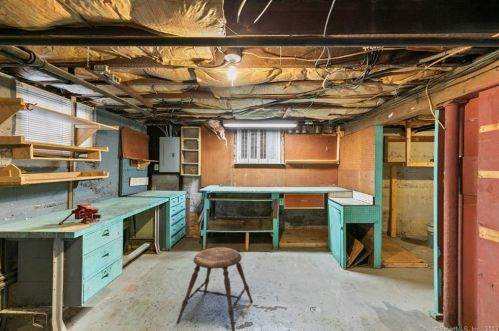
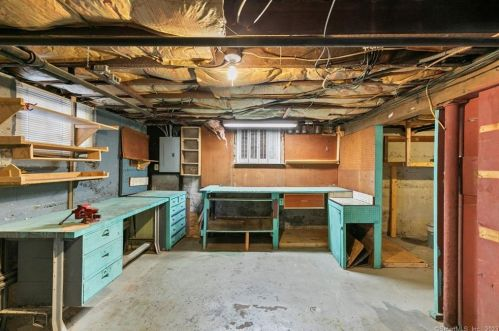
- stool (224, 282)
